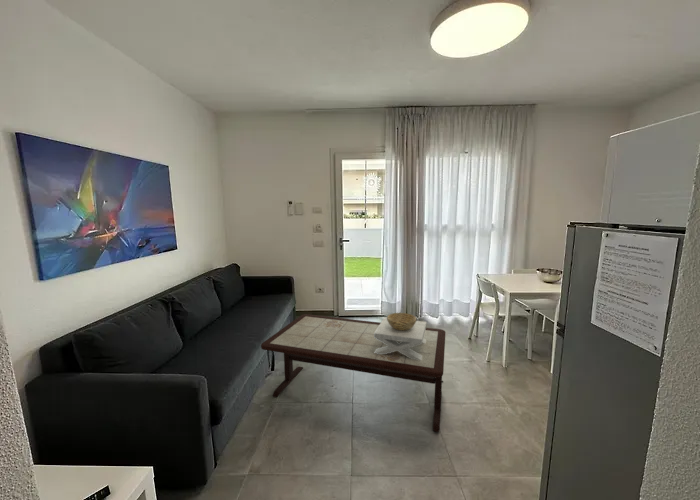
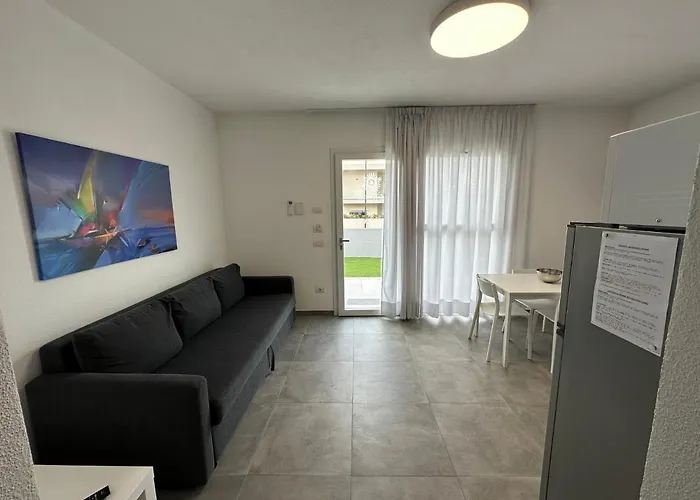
- decorative bowl (401, 331)
- coffee table (357, 366)
